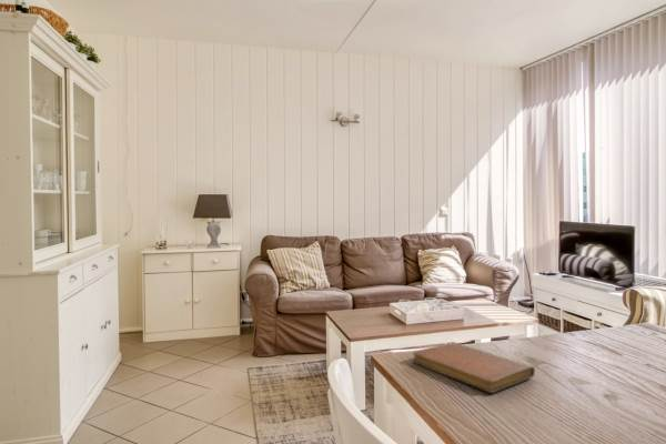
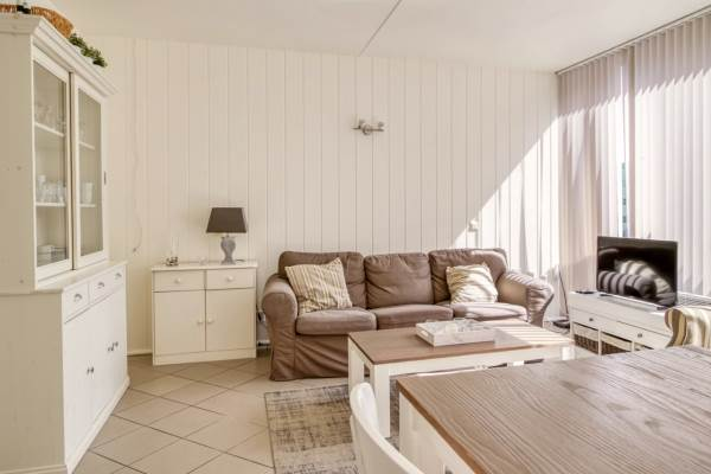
- notebook (470, 363)
